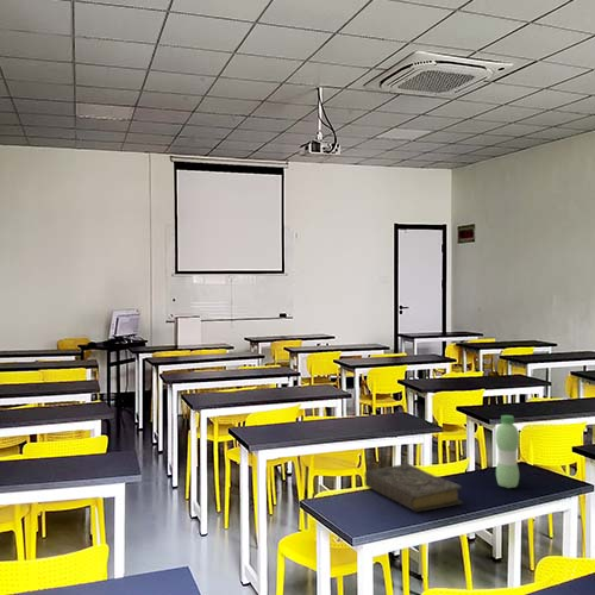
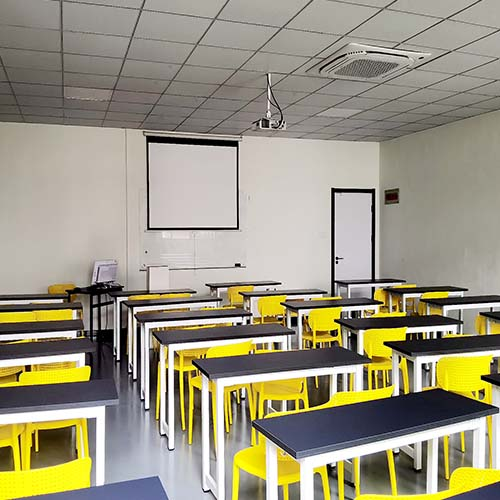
- water bottle (507, 451)
- book (411, 486)
